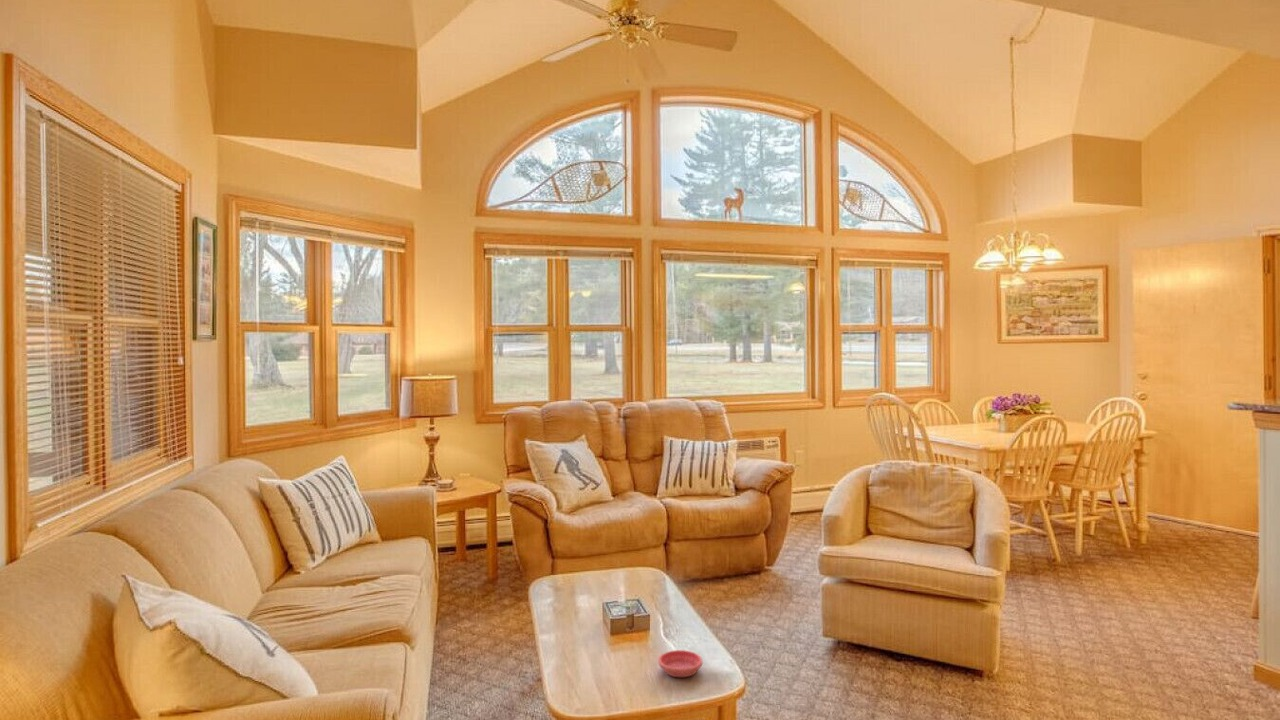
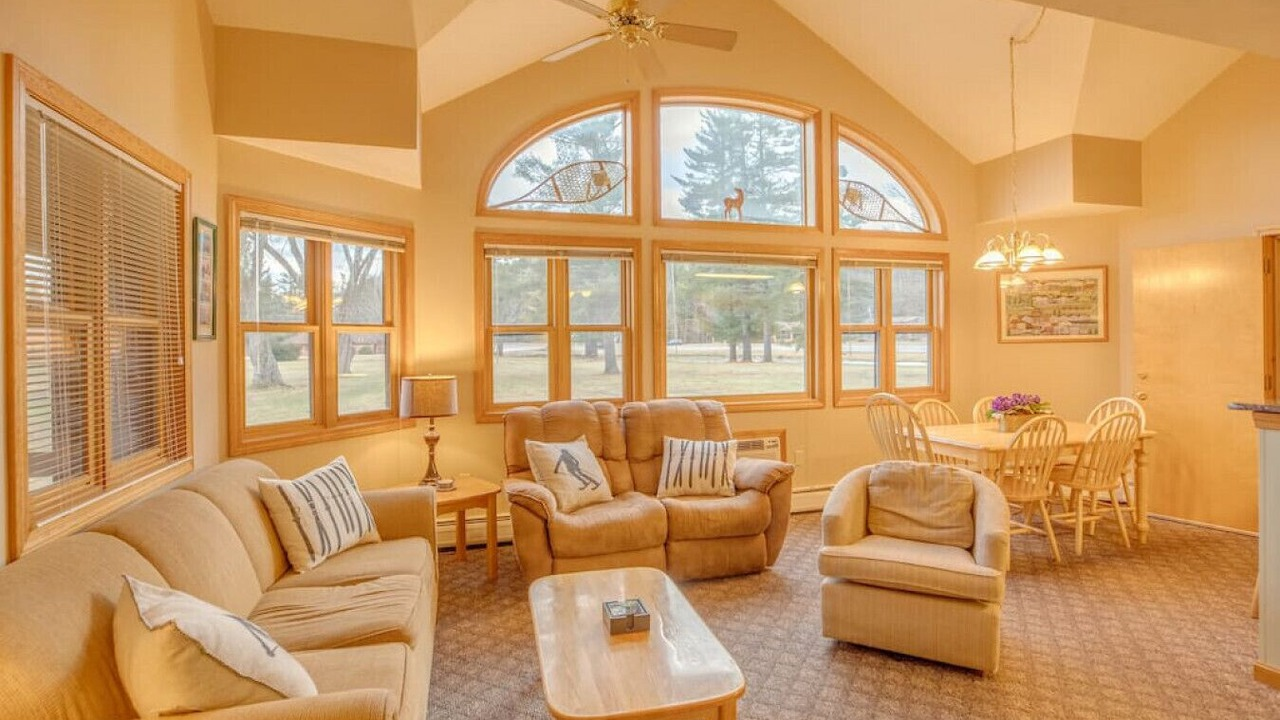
- saucer (680, 664)
